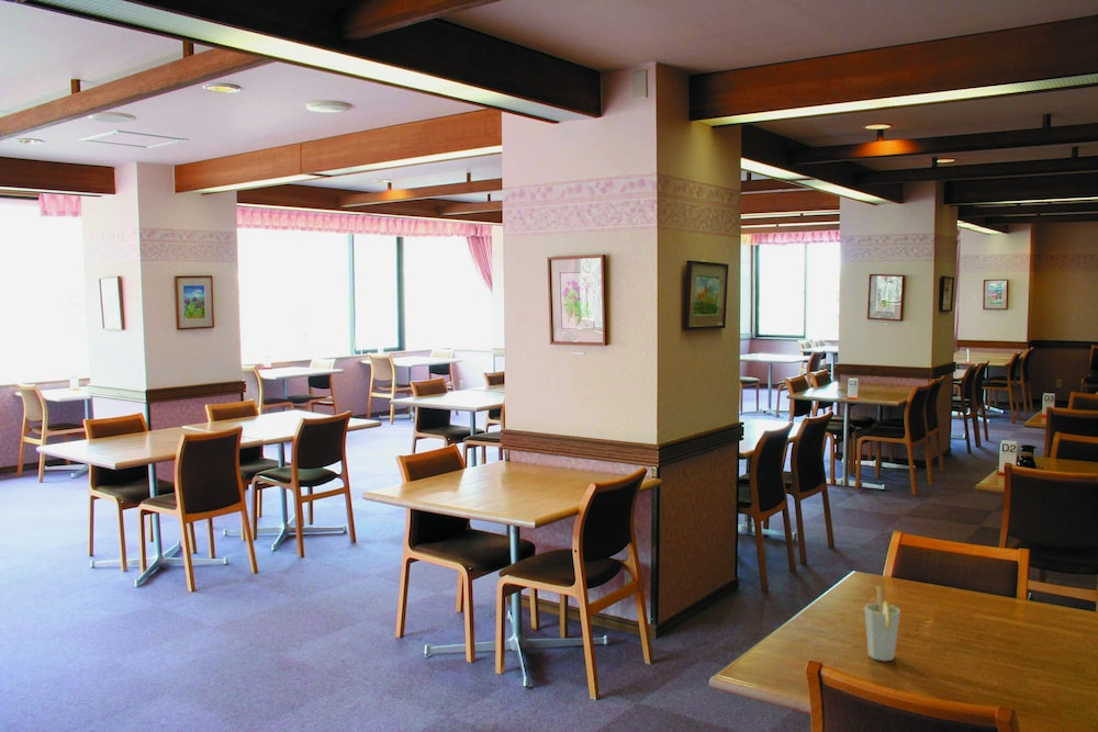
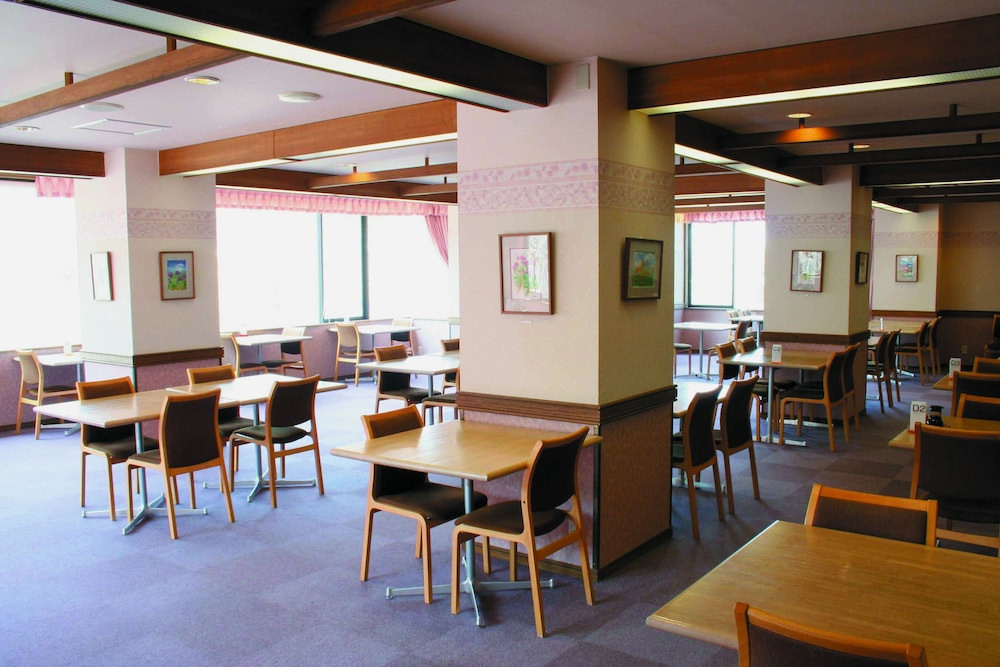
- cup (883, 626)
